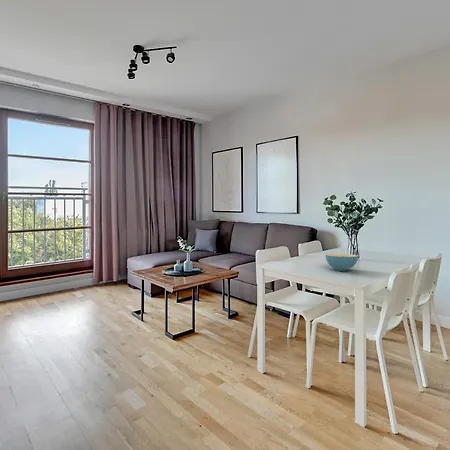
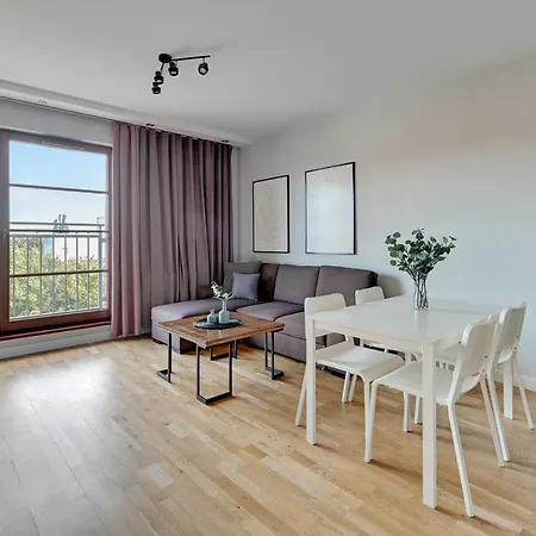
- cereal bowl (341, 262)
